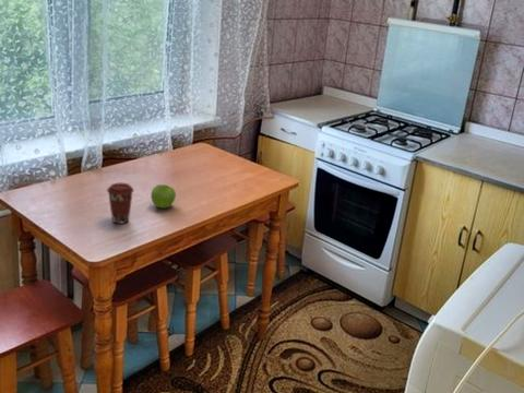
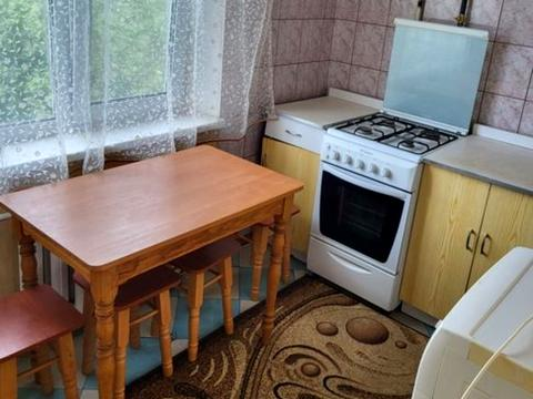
- coffee cup (120, 203)
- fruit (163, 195)
